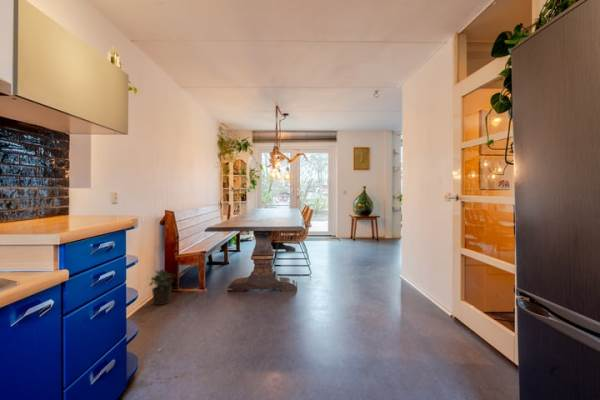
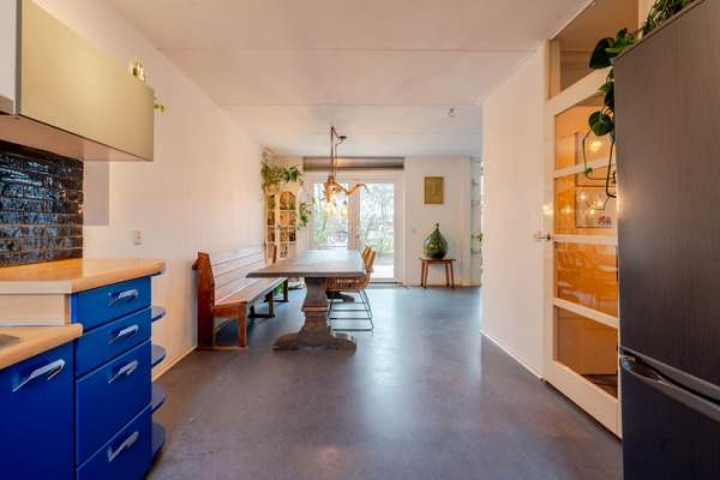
- potted plant (162, 285)
